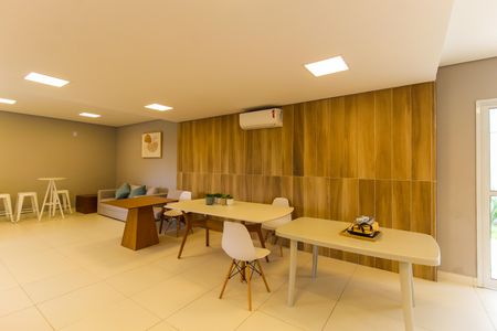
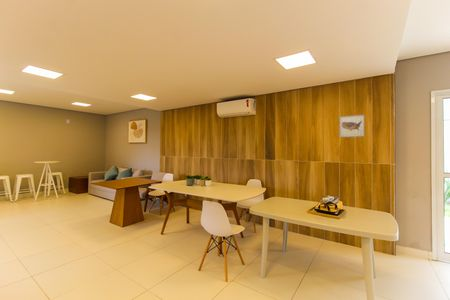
+ wall art (351, 126)
